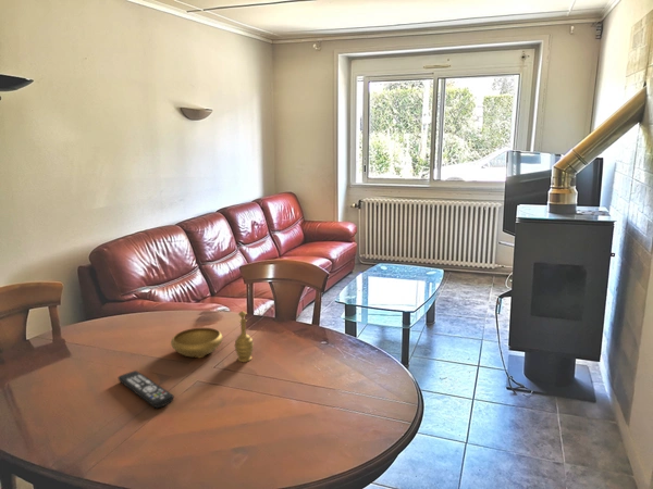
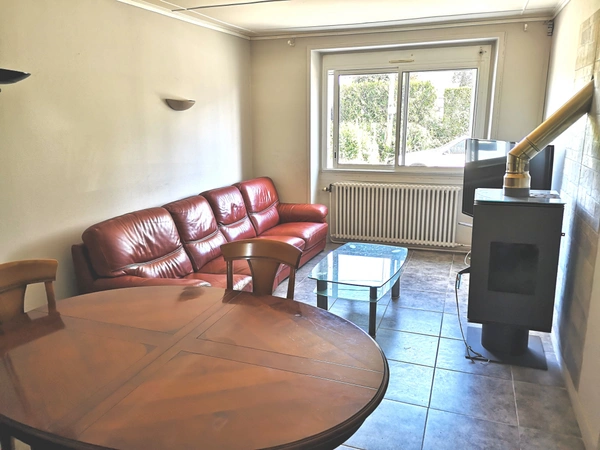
- remote control (145, 388)
- decorative bowl (212, 331)
